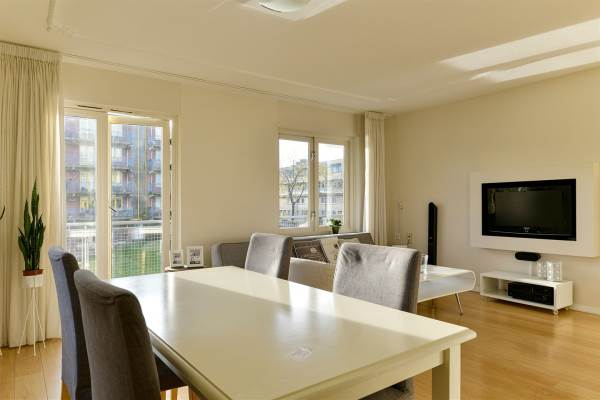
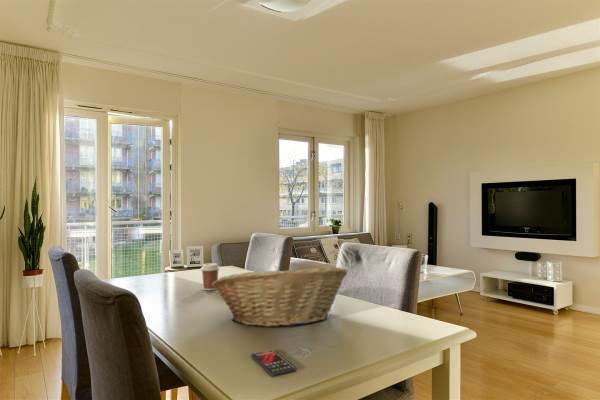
+ coffee cup (210, 276)
+ smartphone (272, 361)
+ fruit basket (281, 289)
